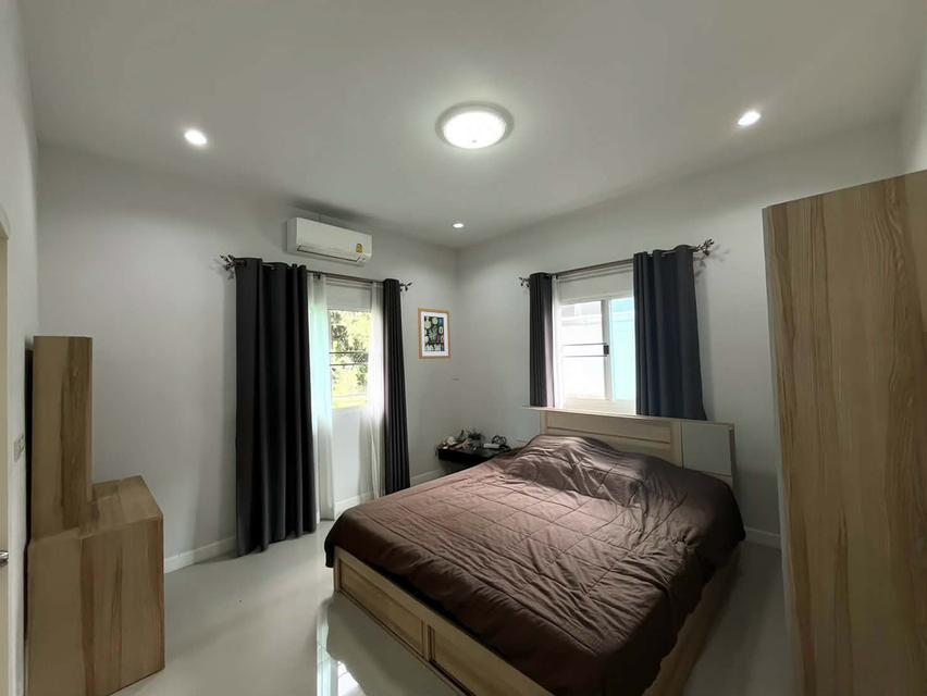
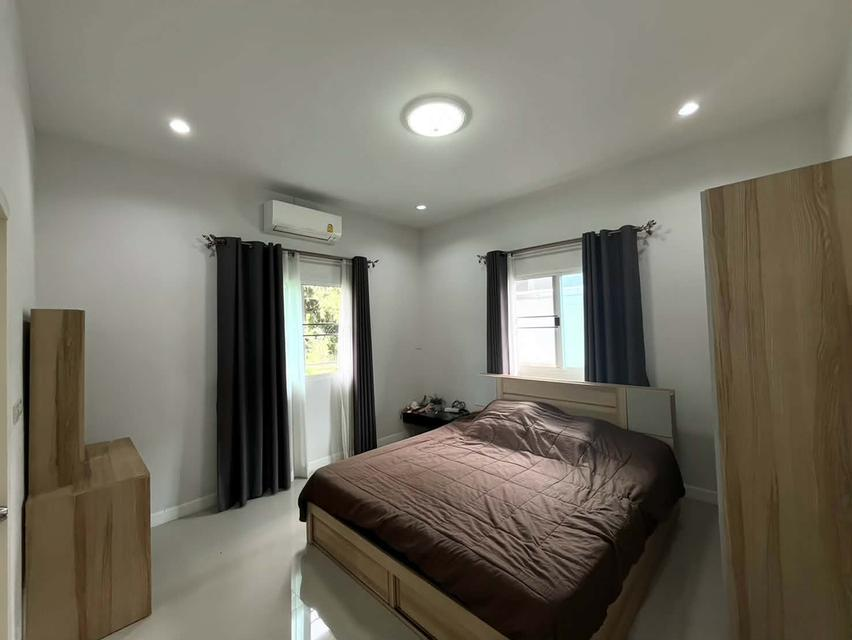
- wall art (434, 334)
